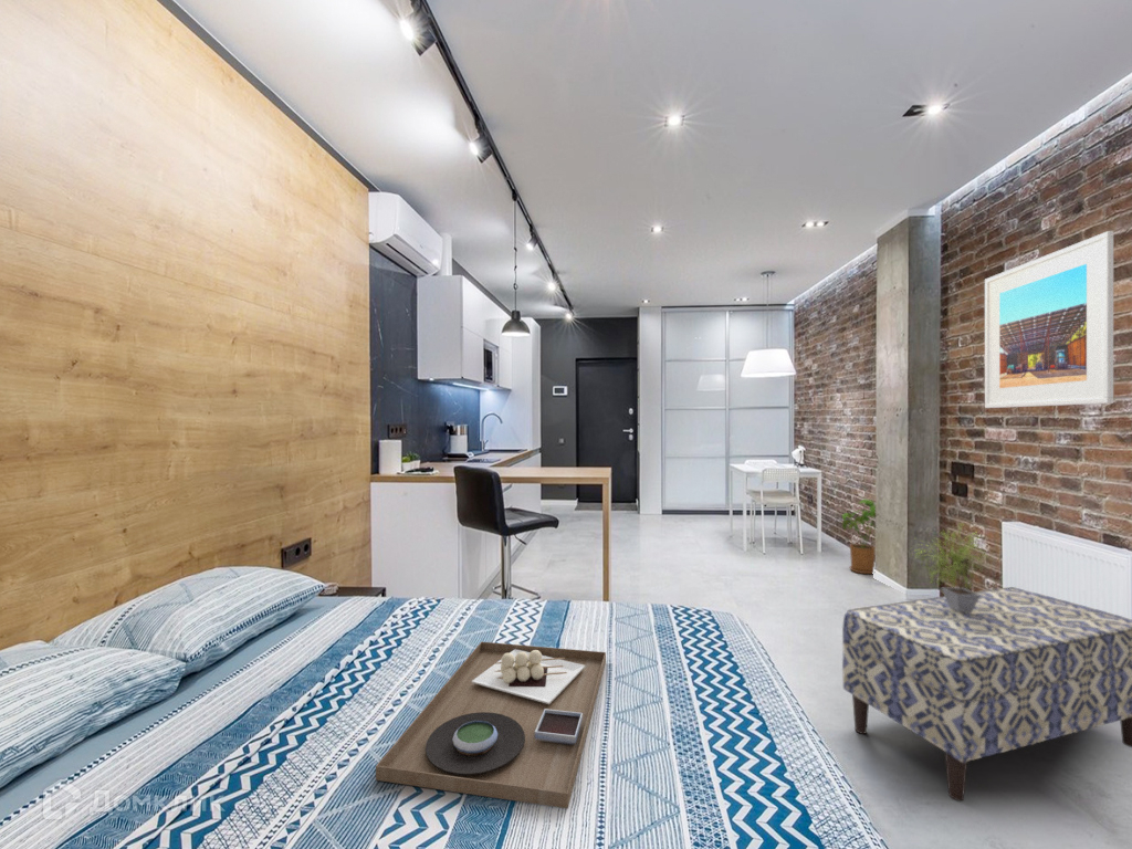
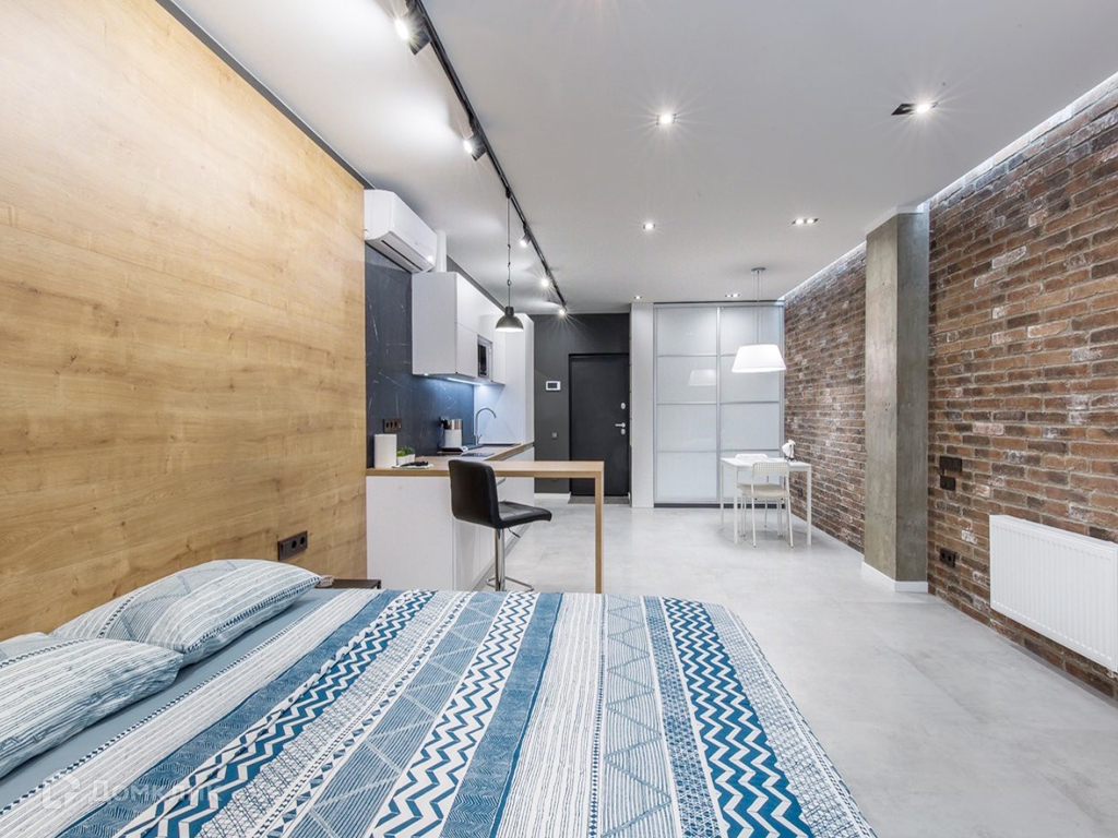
- house plant (861, 535)
- bench (992, 677)
- platter (513, 693)
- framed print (1039, 332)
- potted plant (952, 565)
